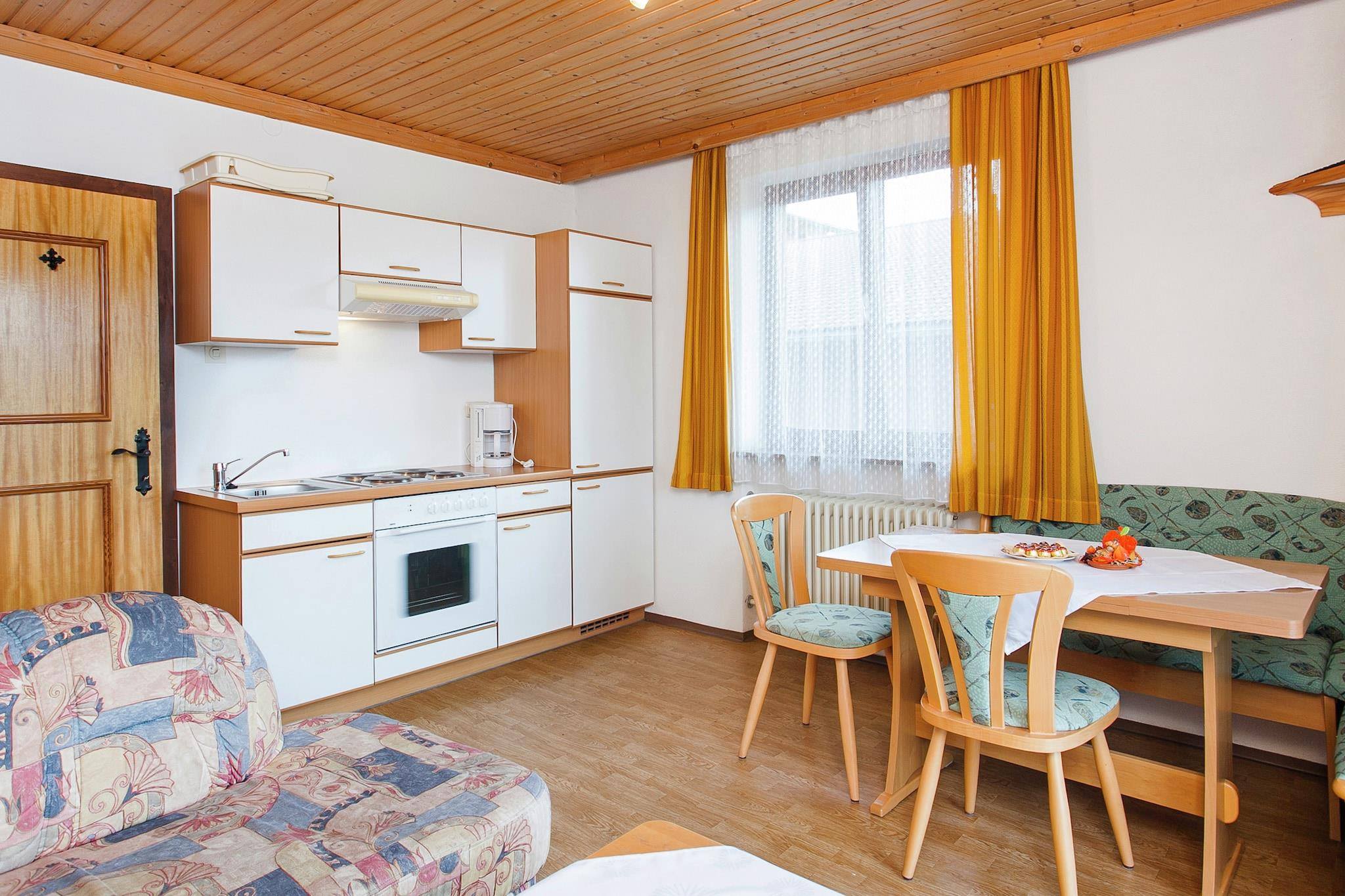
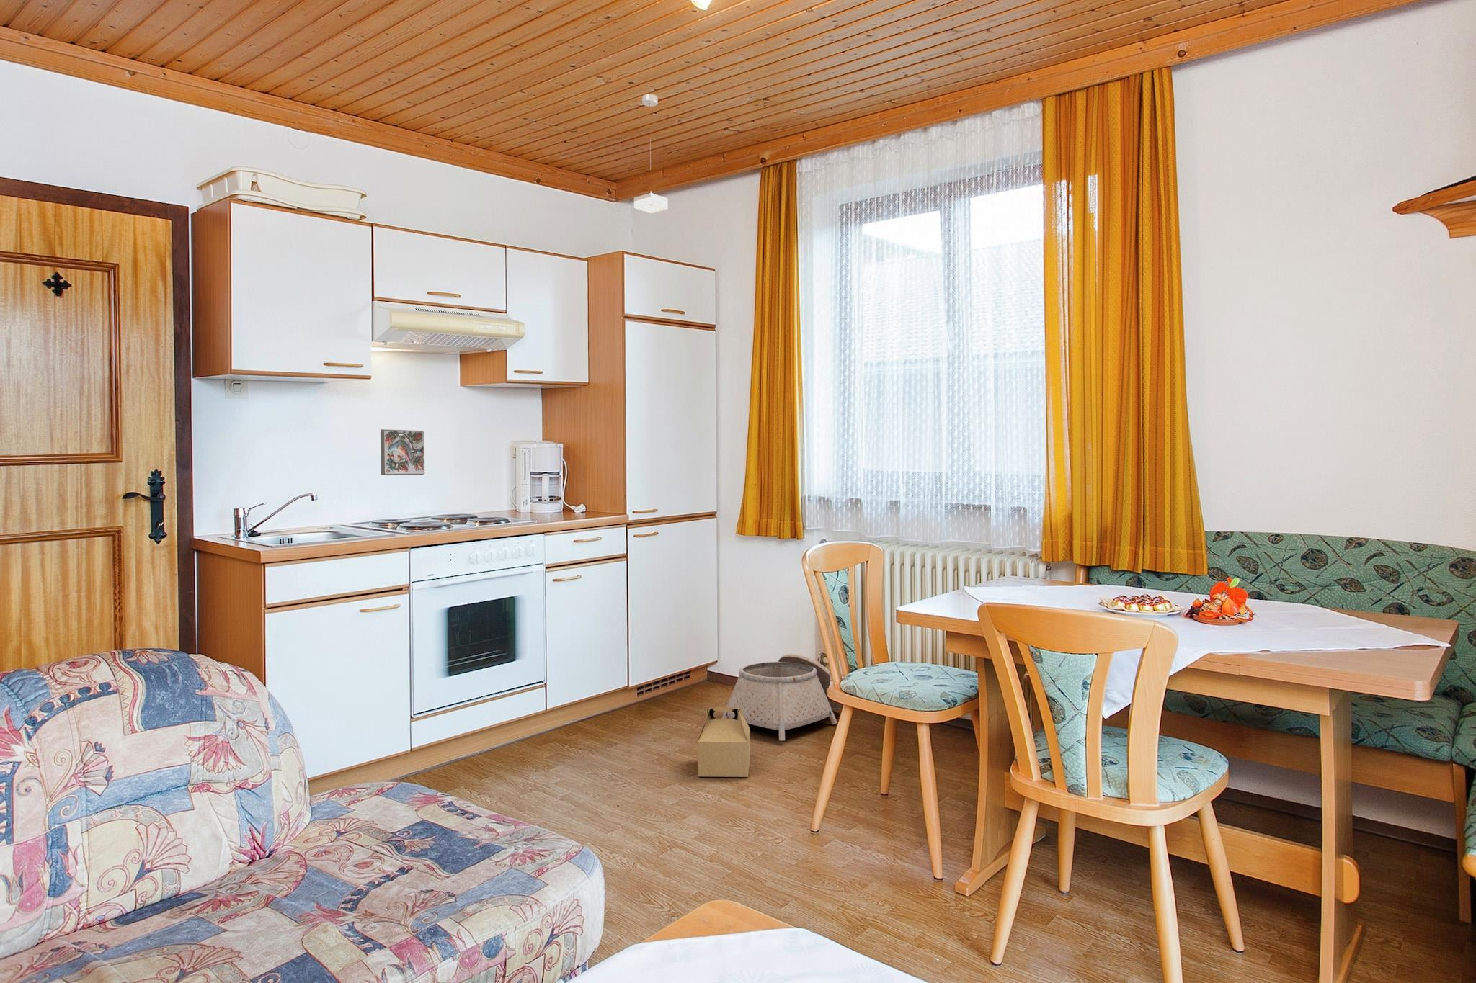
+ pendant lamp (650, 152)
+ decorative tile (403, 452)
+ basket (789, 689)
+ cardboard box (724, 737)
